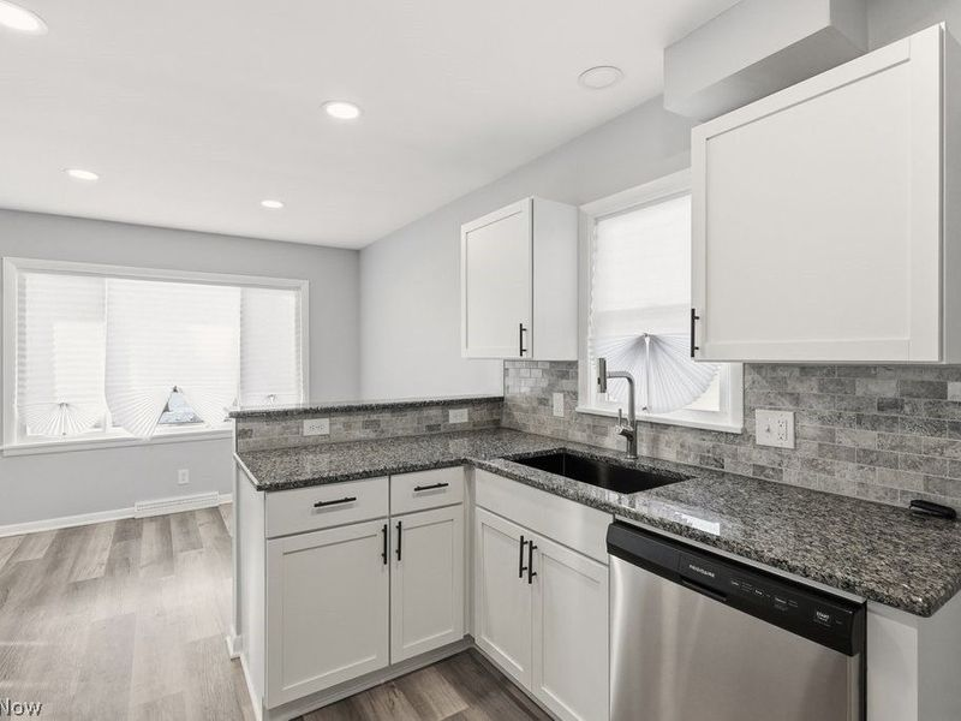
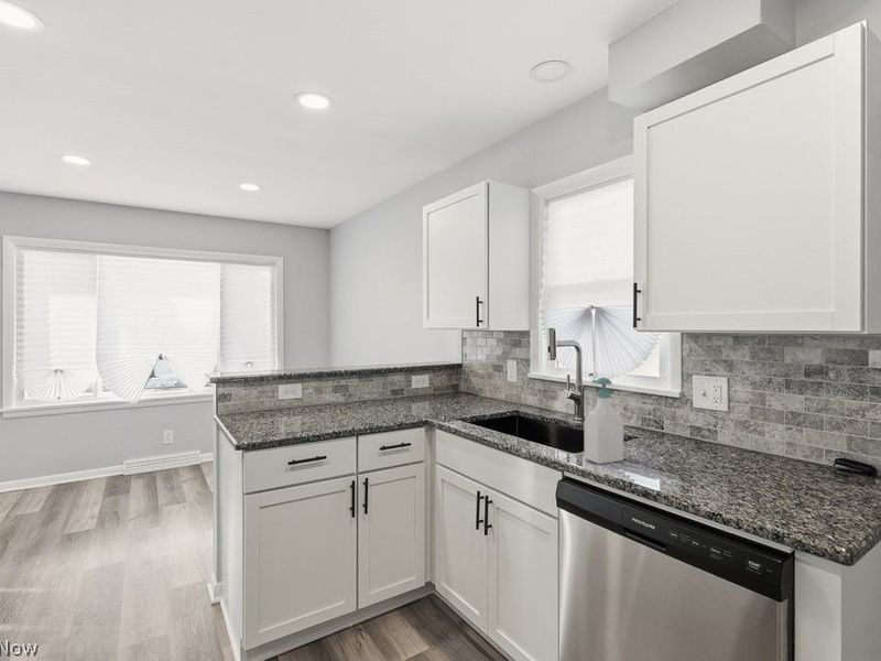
+ soap bottle (601, 418)
